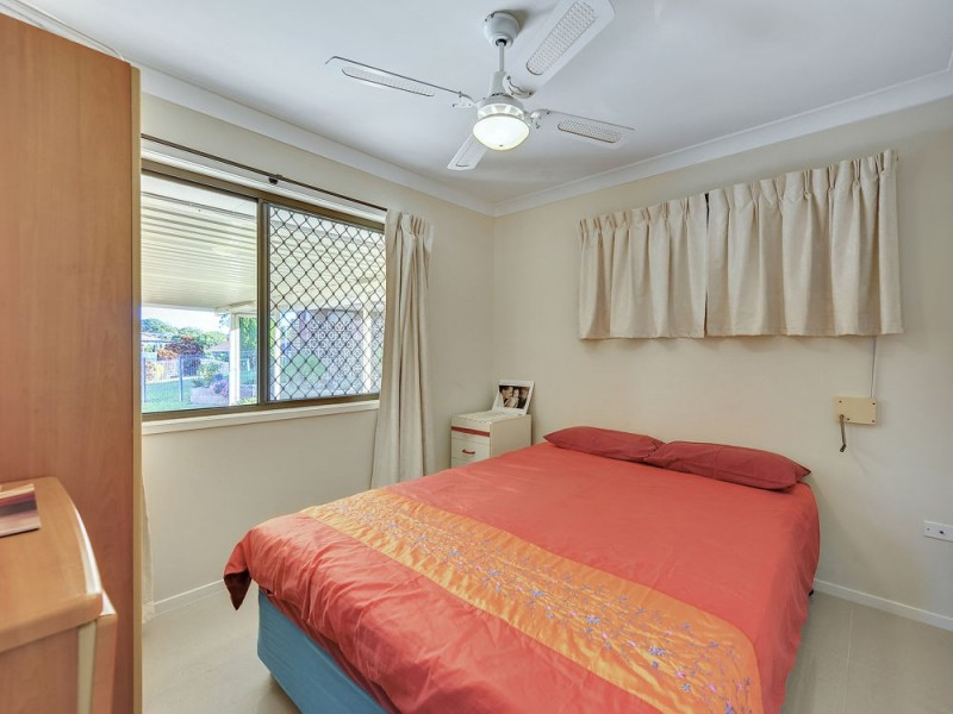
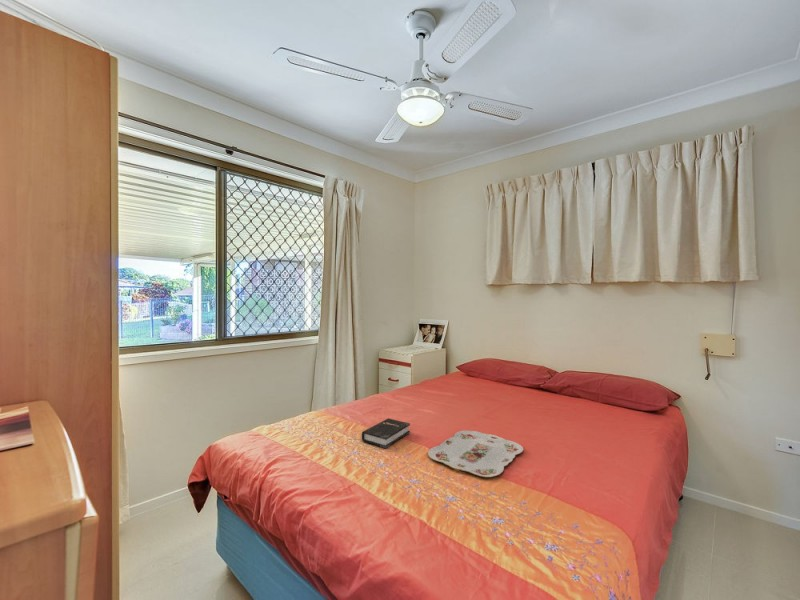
+ serving tray (476, 451)
+ hardback book (386, 431)
